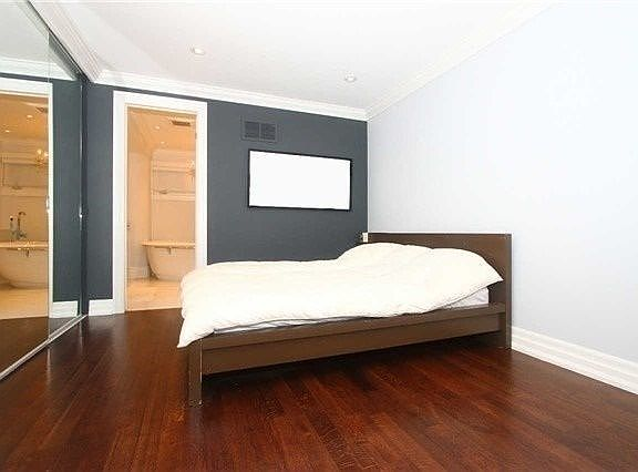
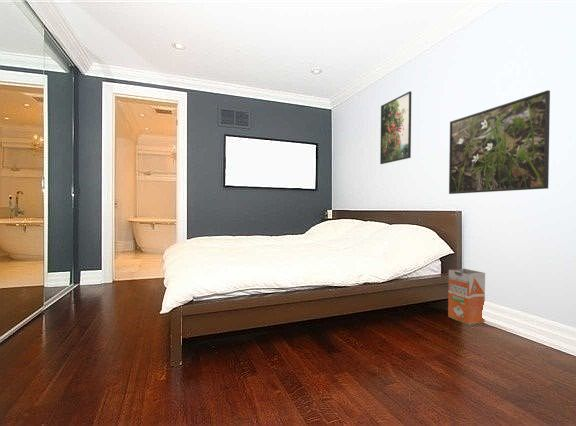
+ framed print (394, 130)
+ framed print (491, 150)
+ waste bin (464, 294)
